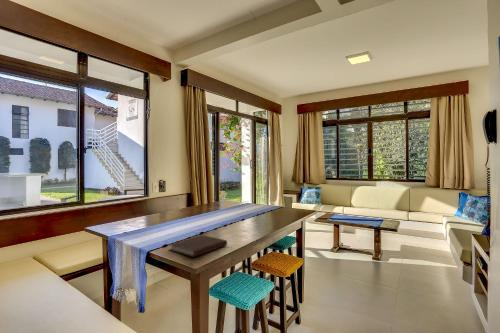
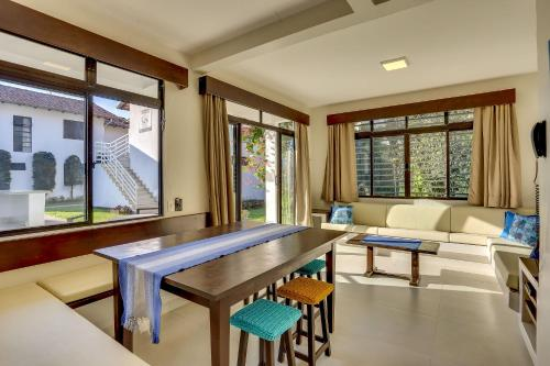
- notebook (198, 245)
